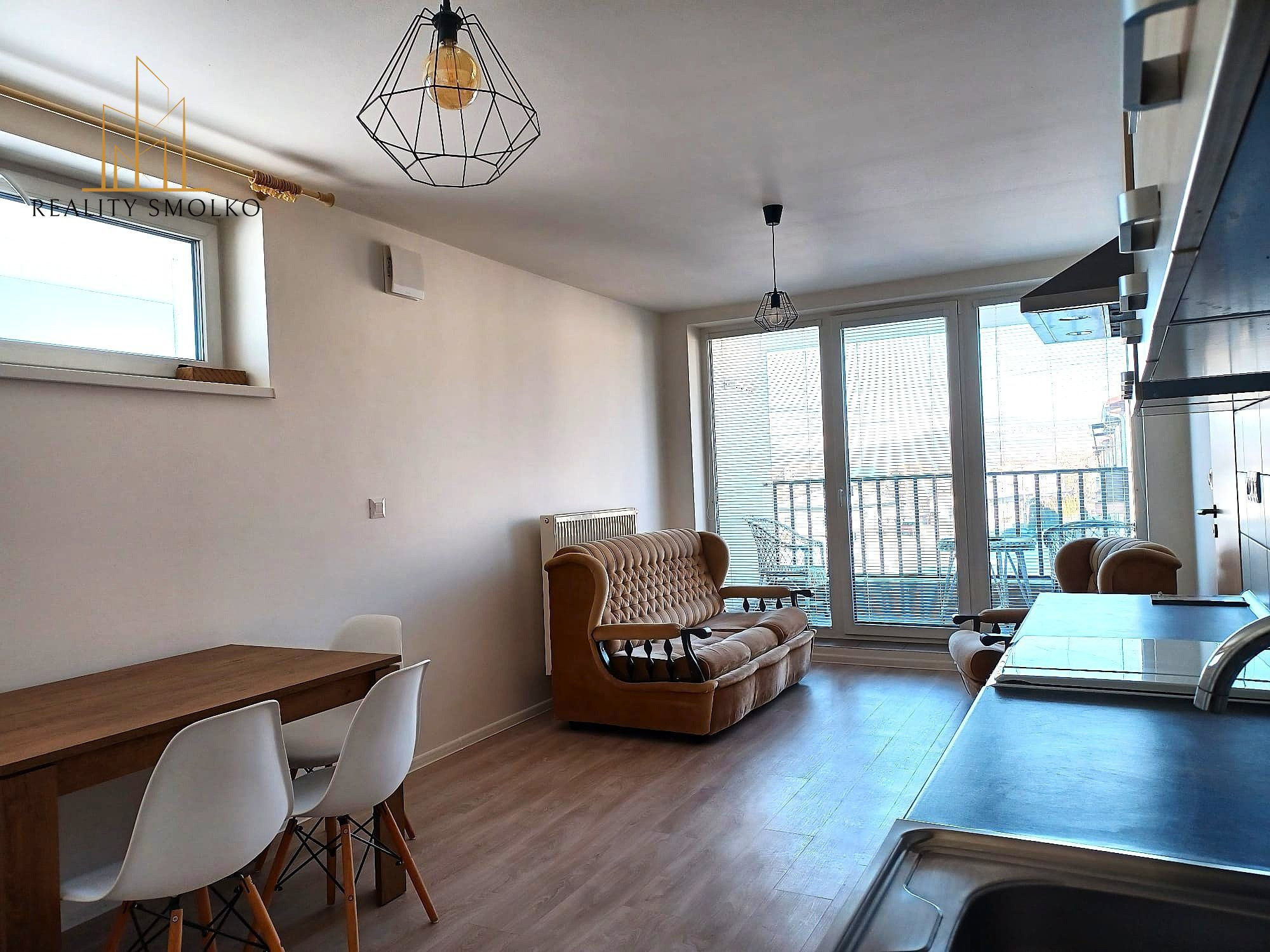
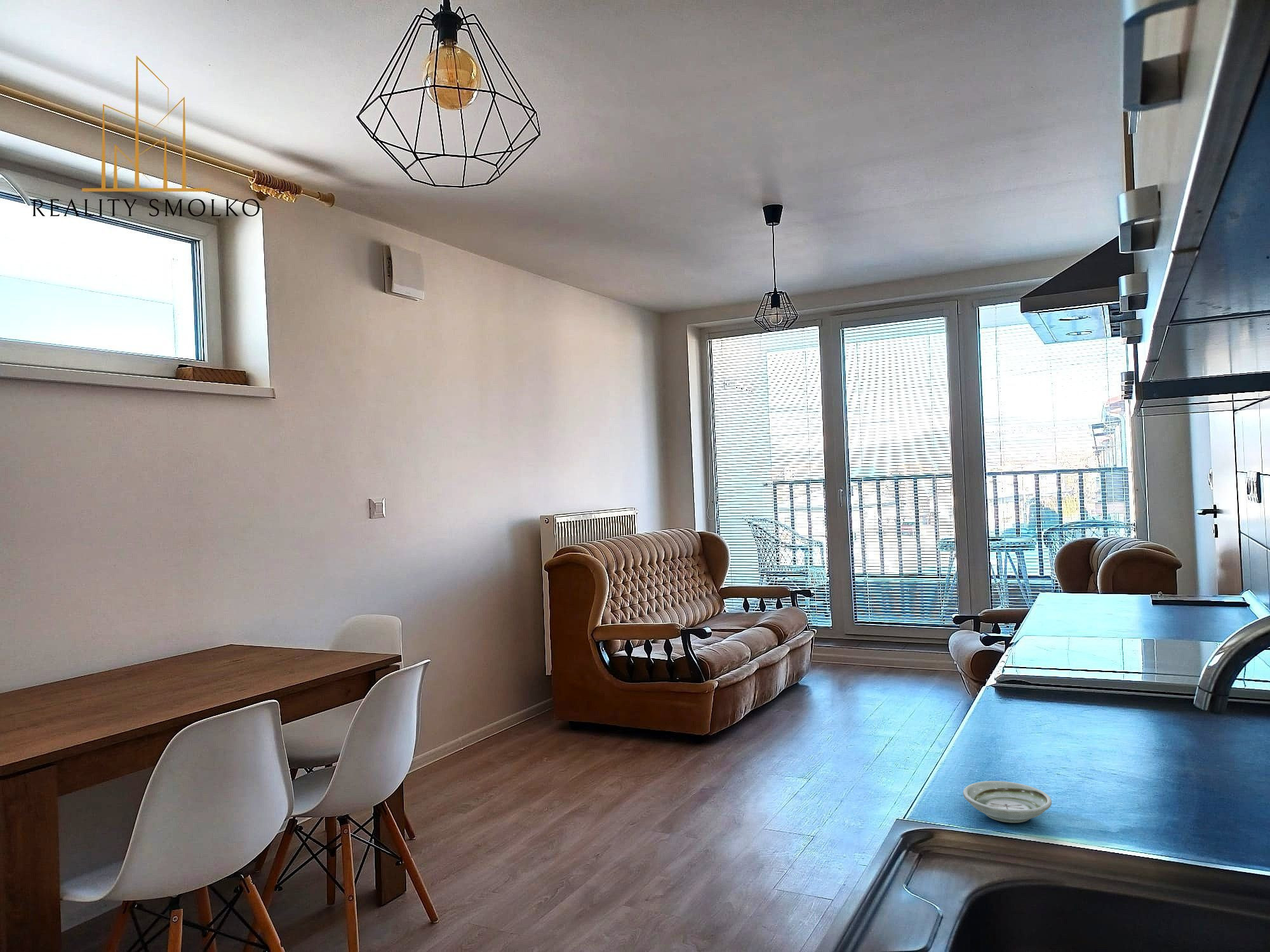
+ saucer (1006, 804)
